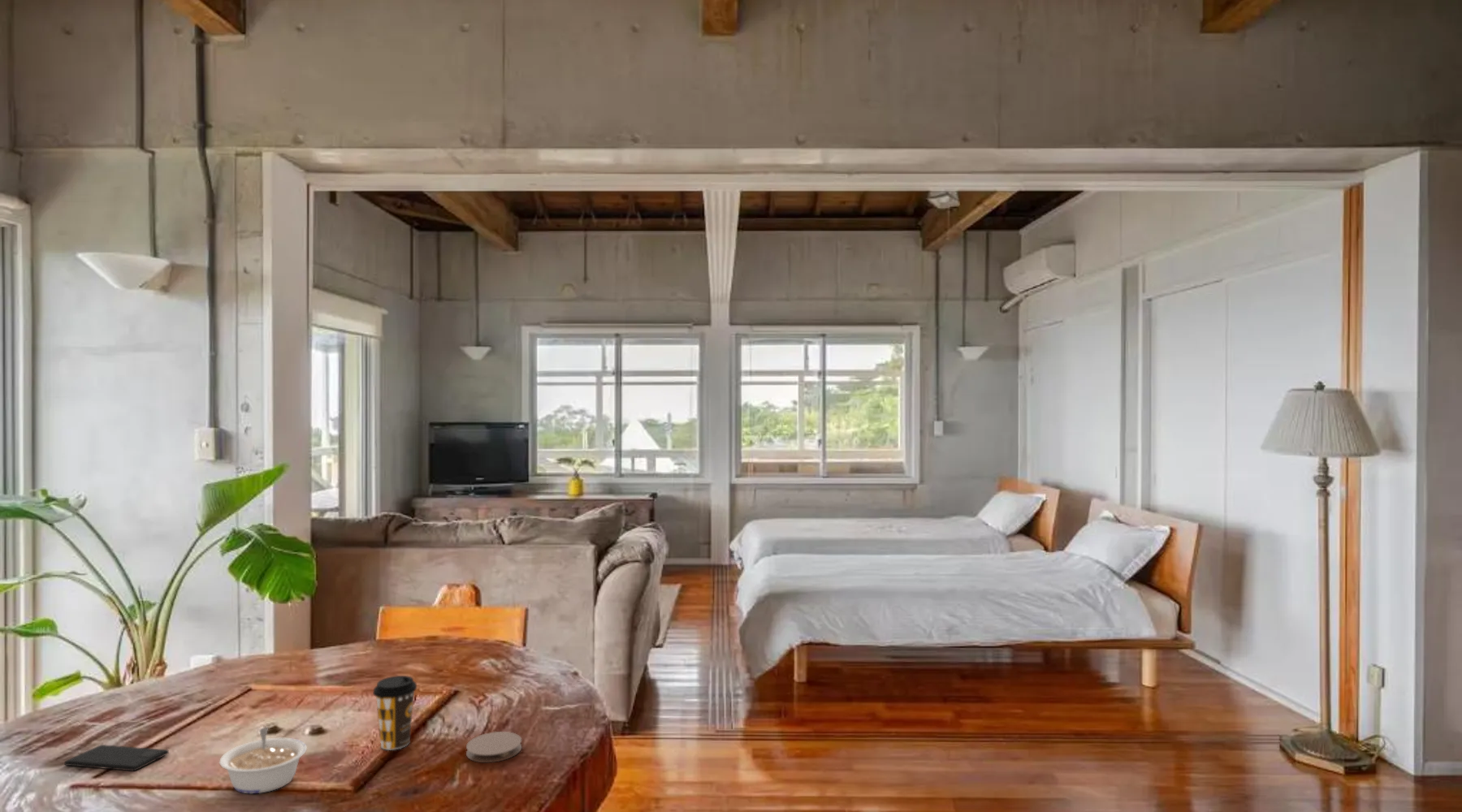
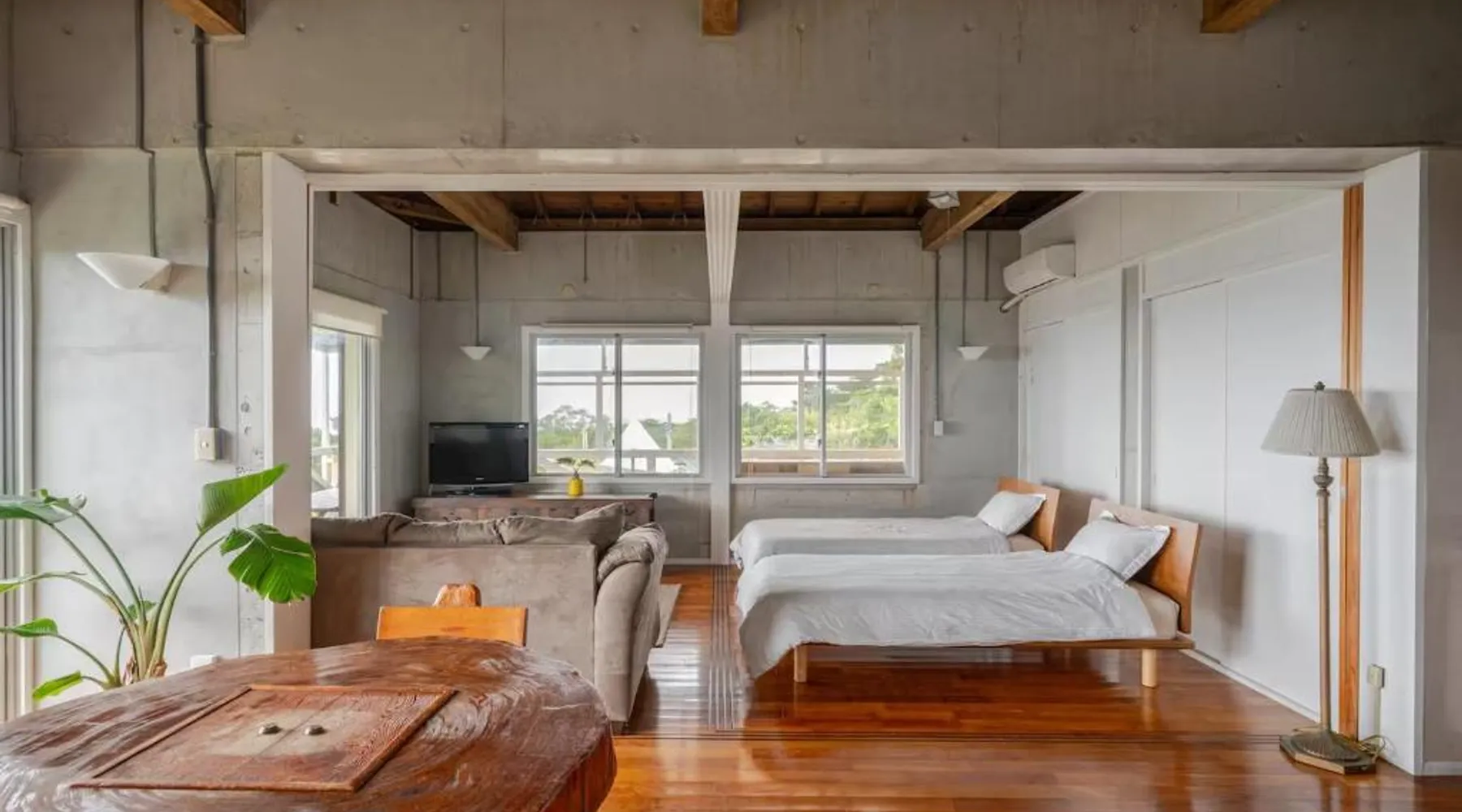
- coaster (494, 746)
- legume (262, 763)
- coffee cup (395, 712)
- smartphone (117, 757)
